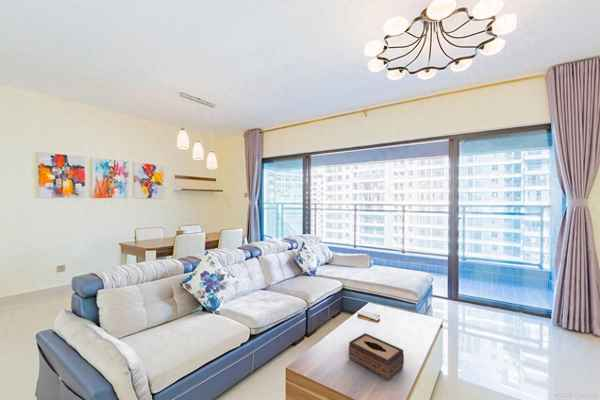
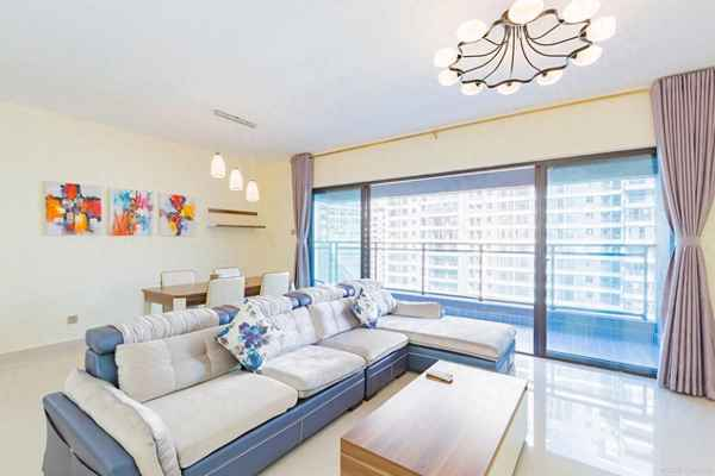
- tissue box (375, 354)
